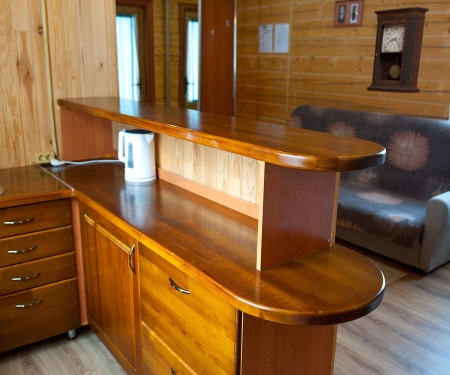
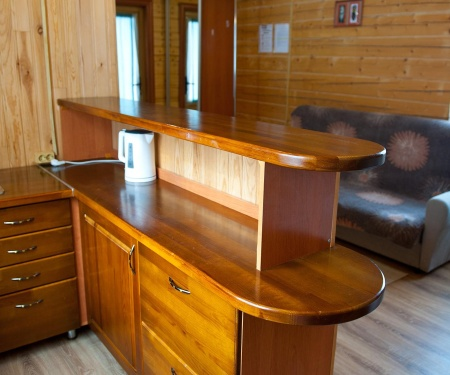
- pendulum clock (394, 51)
